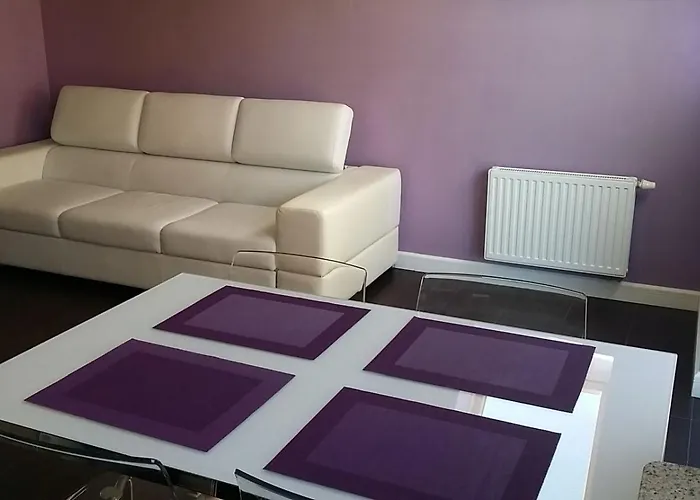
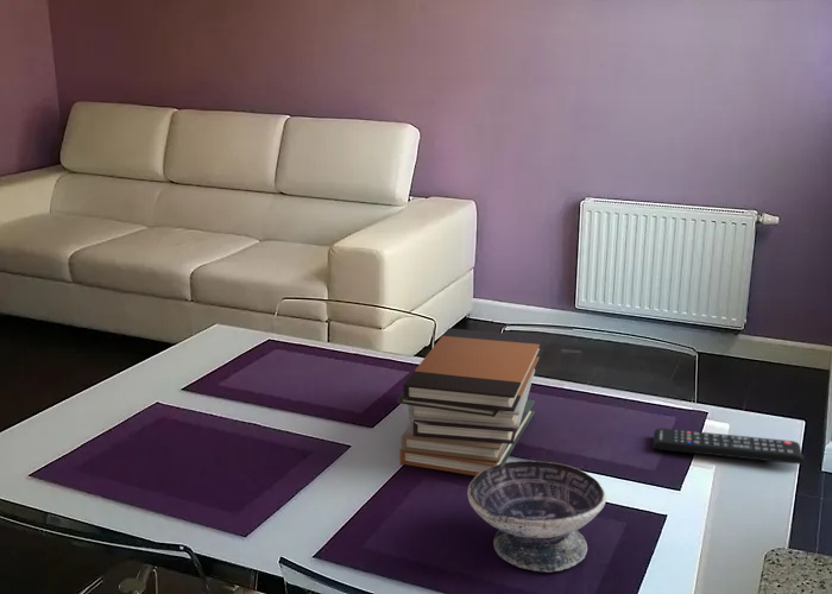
+ remote control (726, 447)
+ book stack (474, 397)
+ bowl (535, 514)
